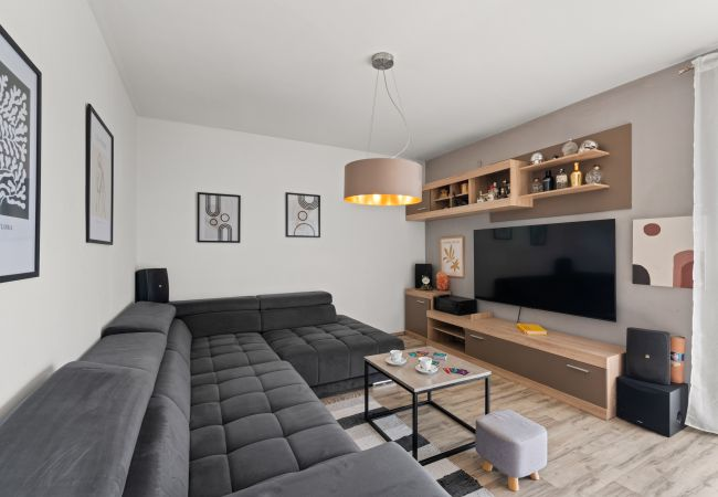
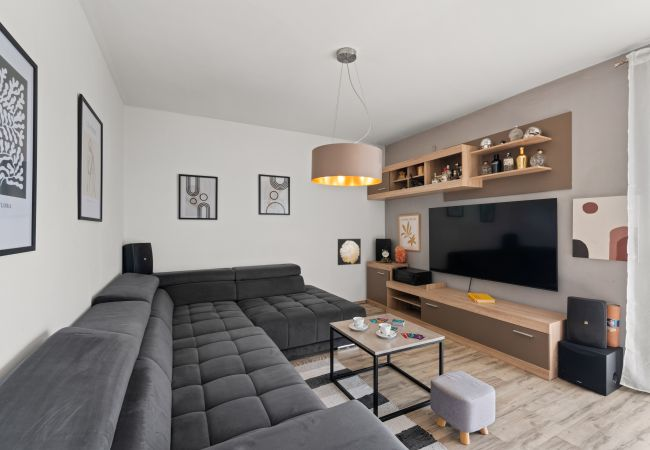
+ wall art (349, 251)
